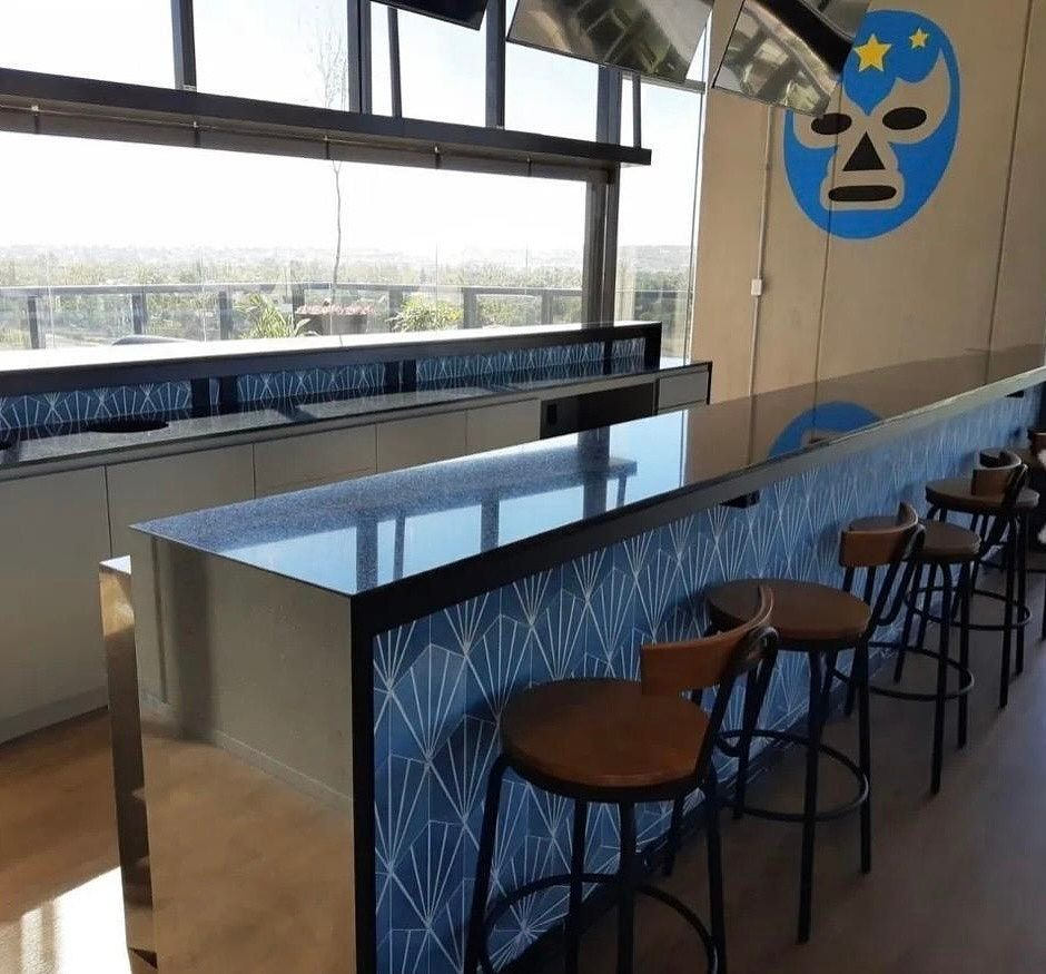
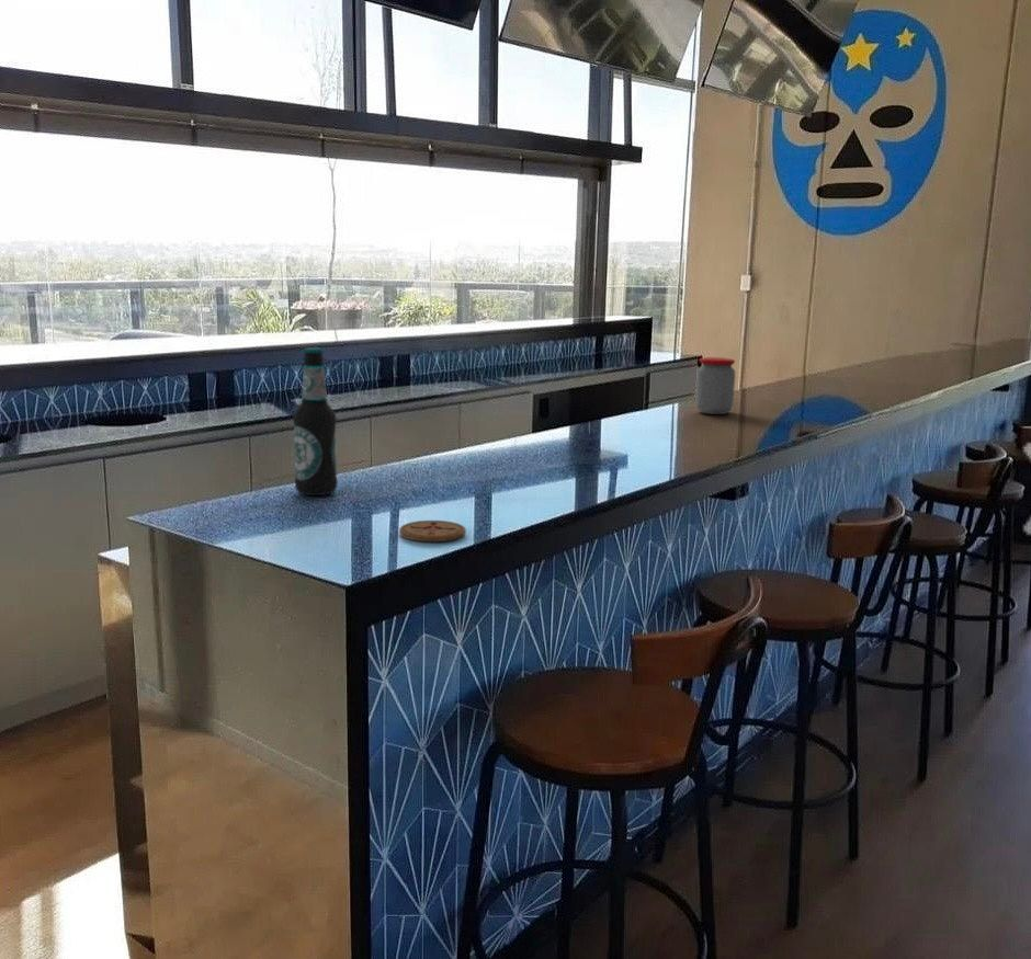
+ jar (715, 385)
+ bottle (315, 421)
+ coaster (432, 530)
